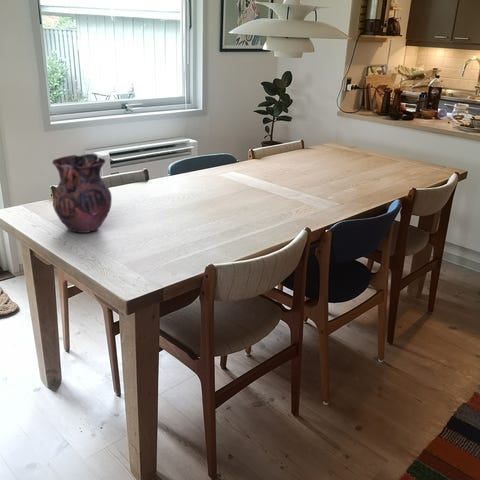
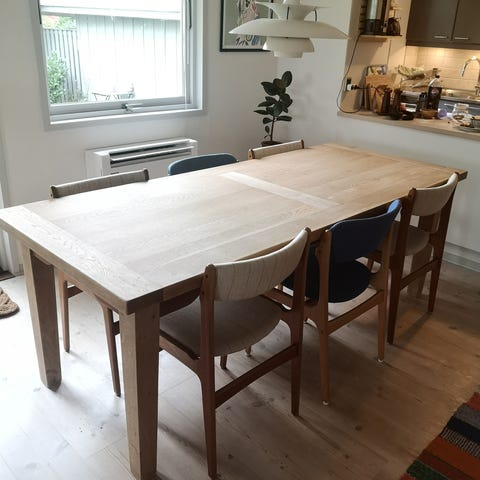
- vase (82, 194)
